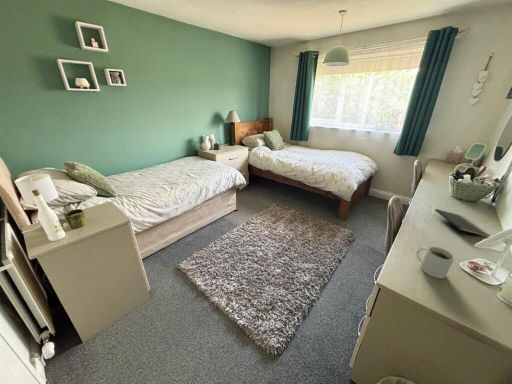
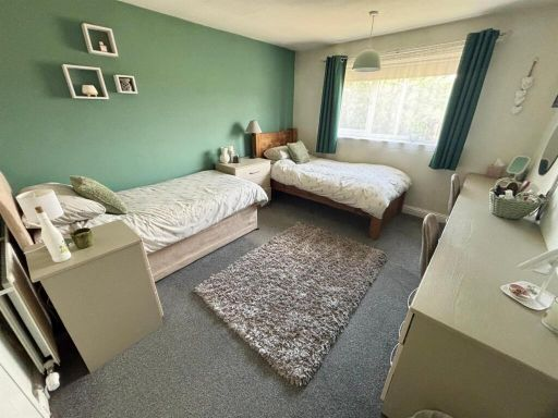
- mug (434, 260)
- notepad (460, 221)
